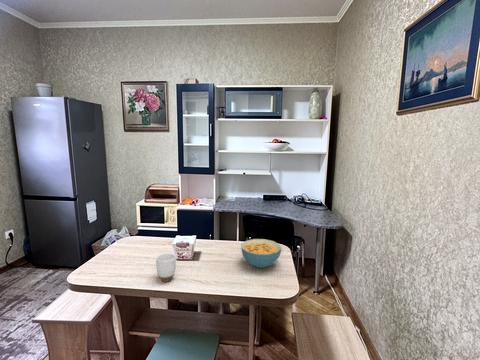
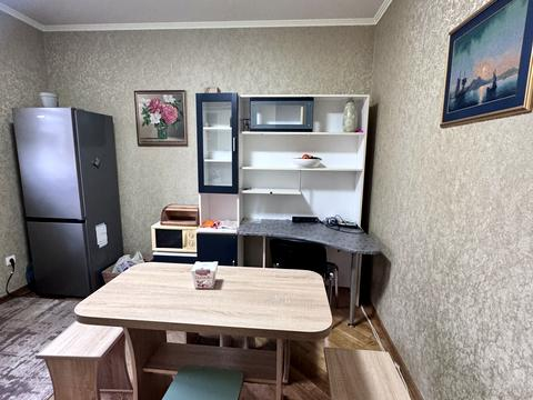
- cereal bowl (260, 255)
- mug (168, 266)
